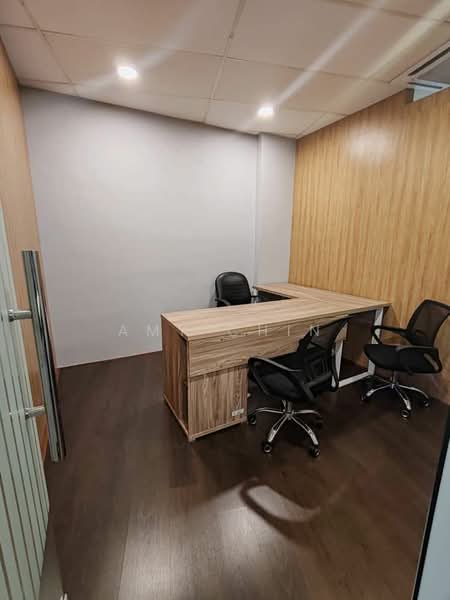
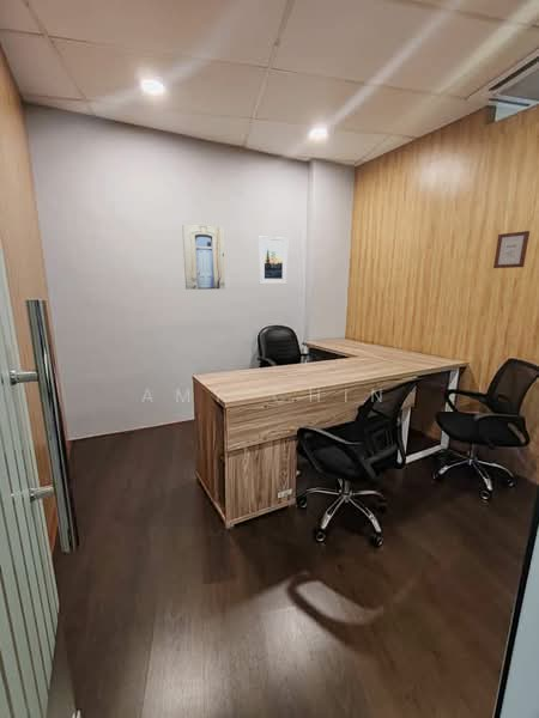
+ picture frame (510, 250)
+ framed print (273, 261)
+ wall art (204, 258)
